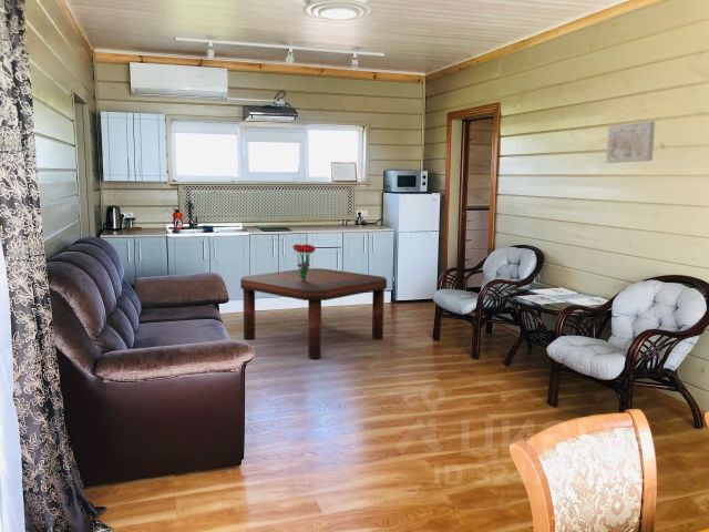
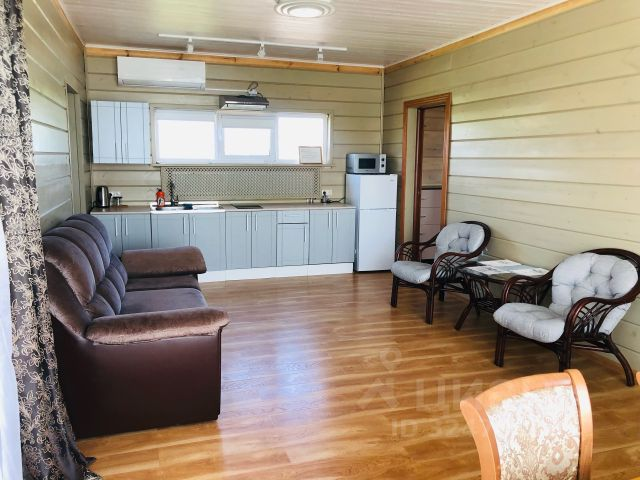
- bouquet (304, 262)
- coffee table (314, 307)
- wall art (629, 143)
